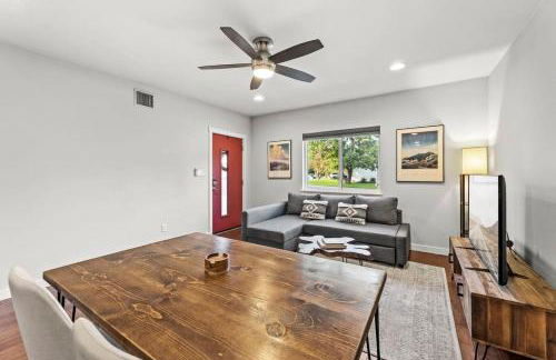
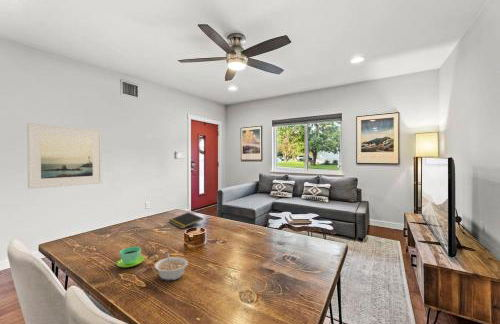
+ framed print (68, 156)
+ cup (130, 256)
+ notepad (185, 219)
+ legume (170, 267)
